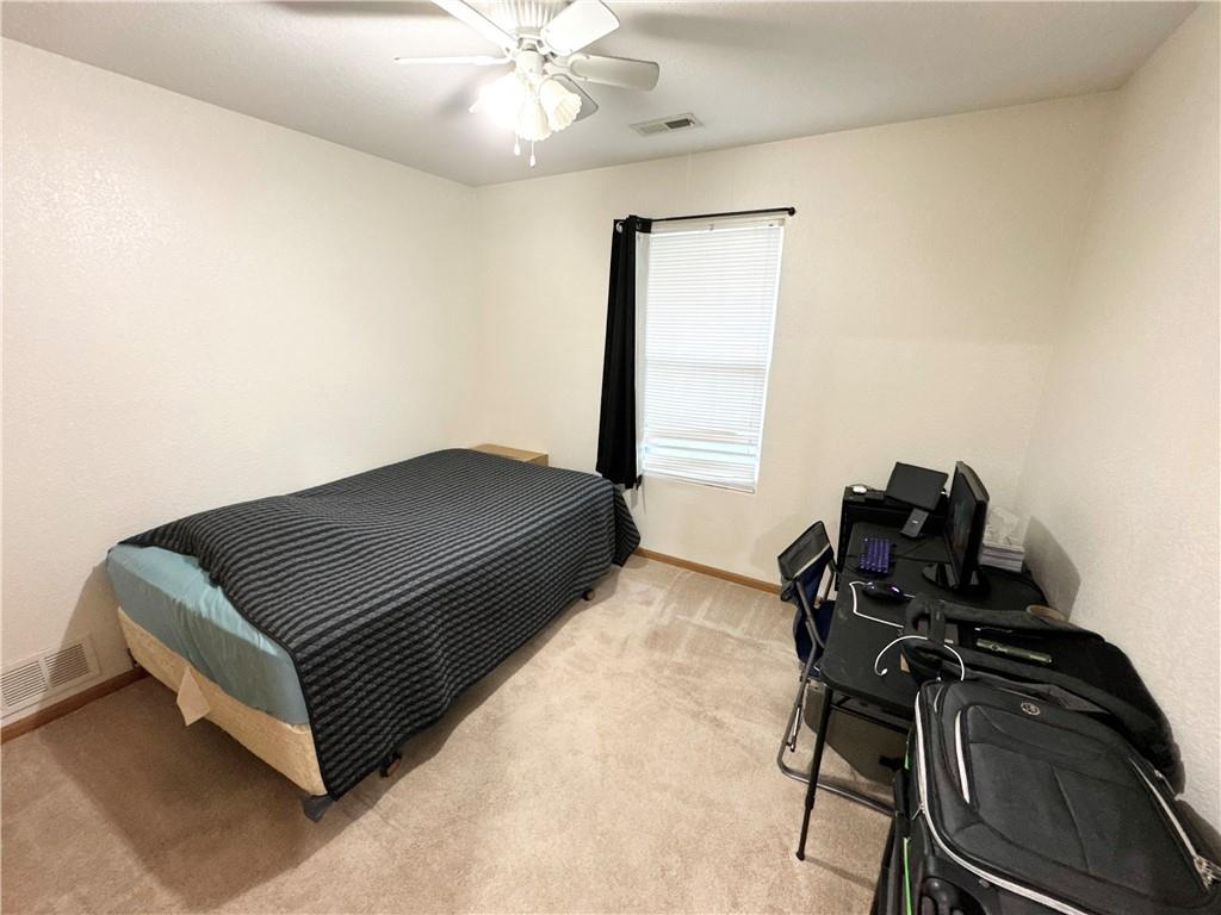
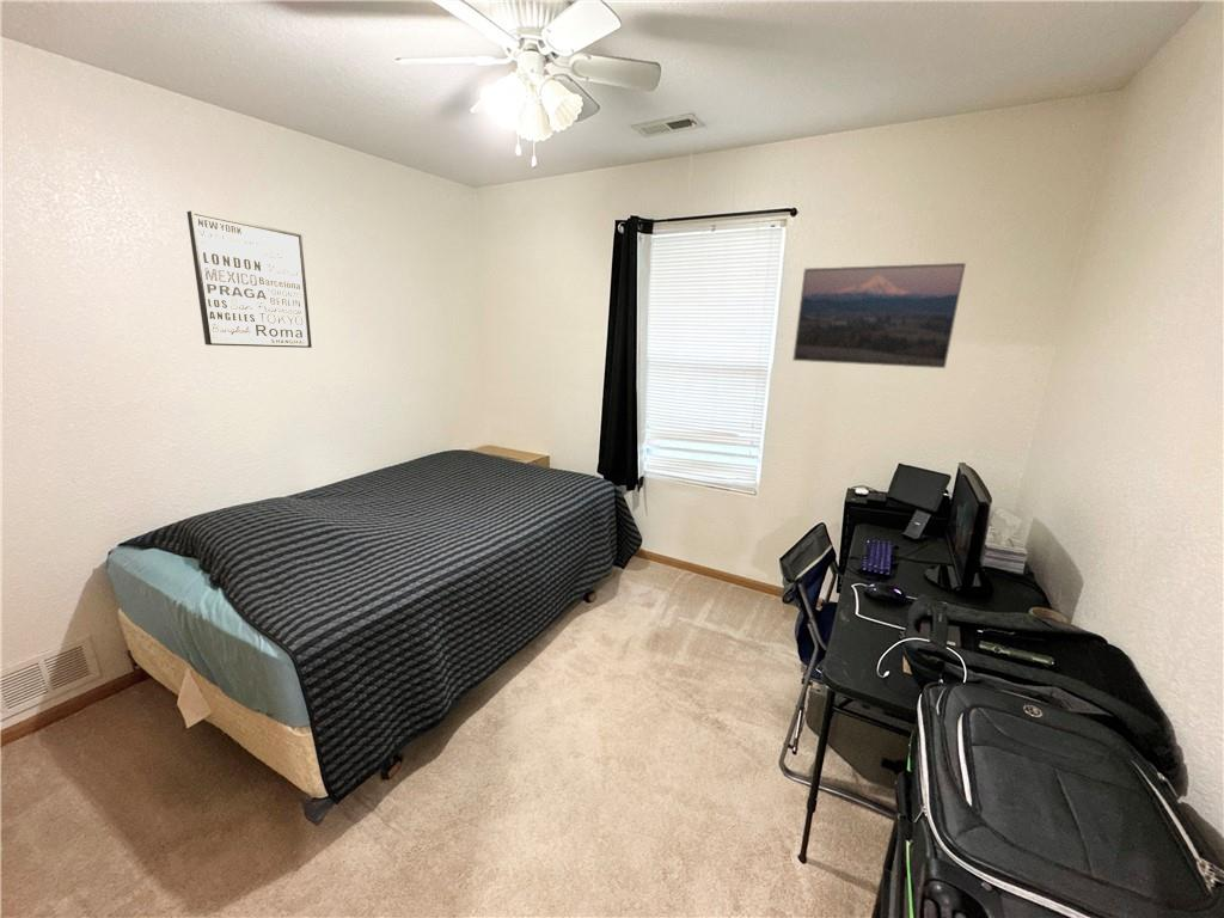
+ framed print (871, 316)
+ wall art (256, 286)
